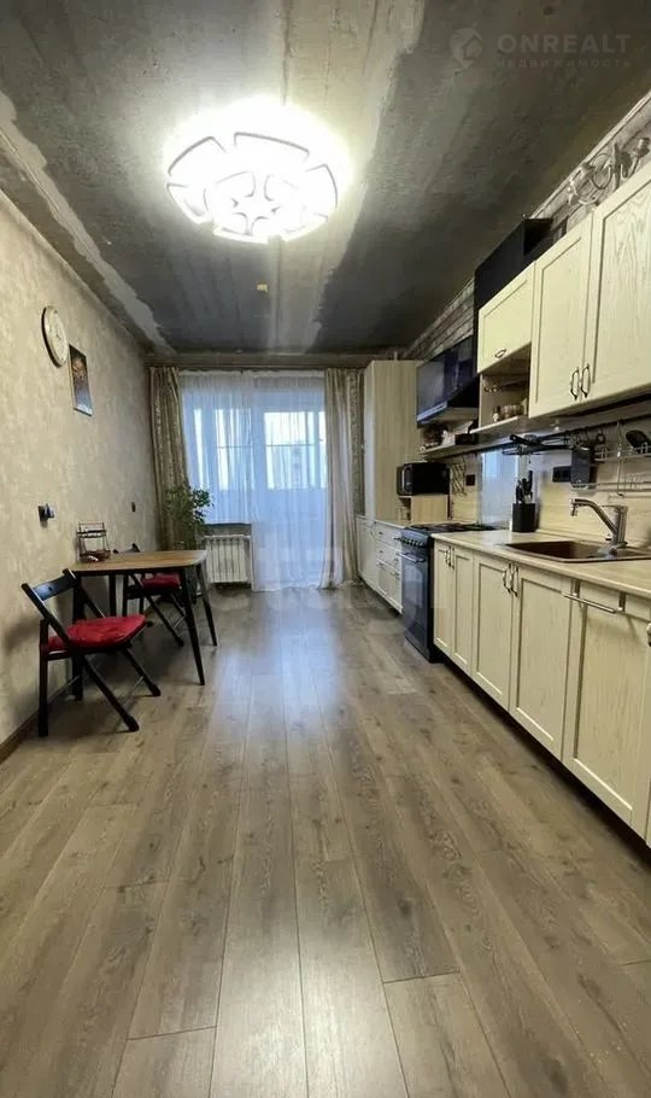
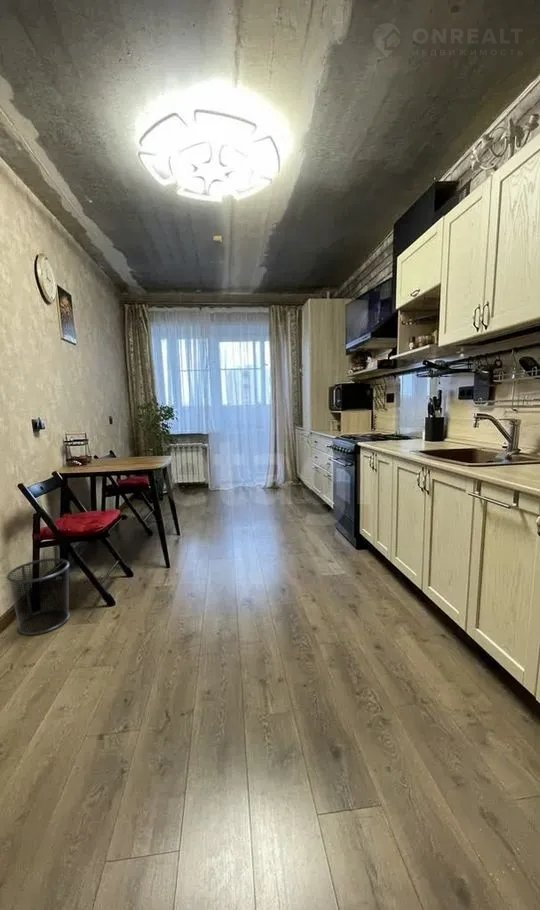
+ waste bin (41, 595)
